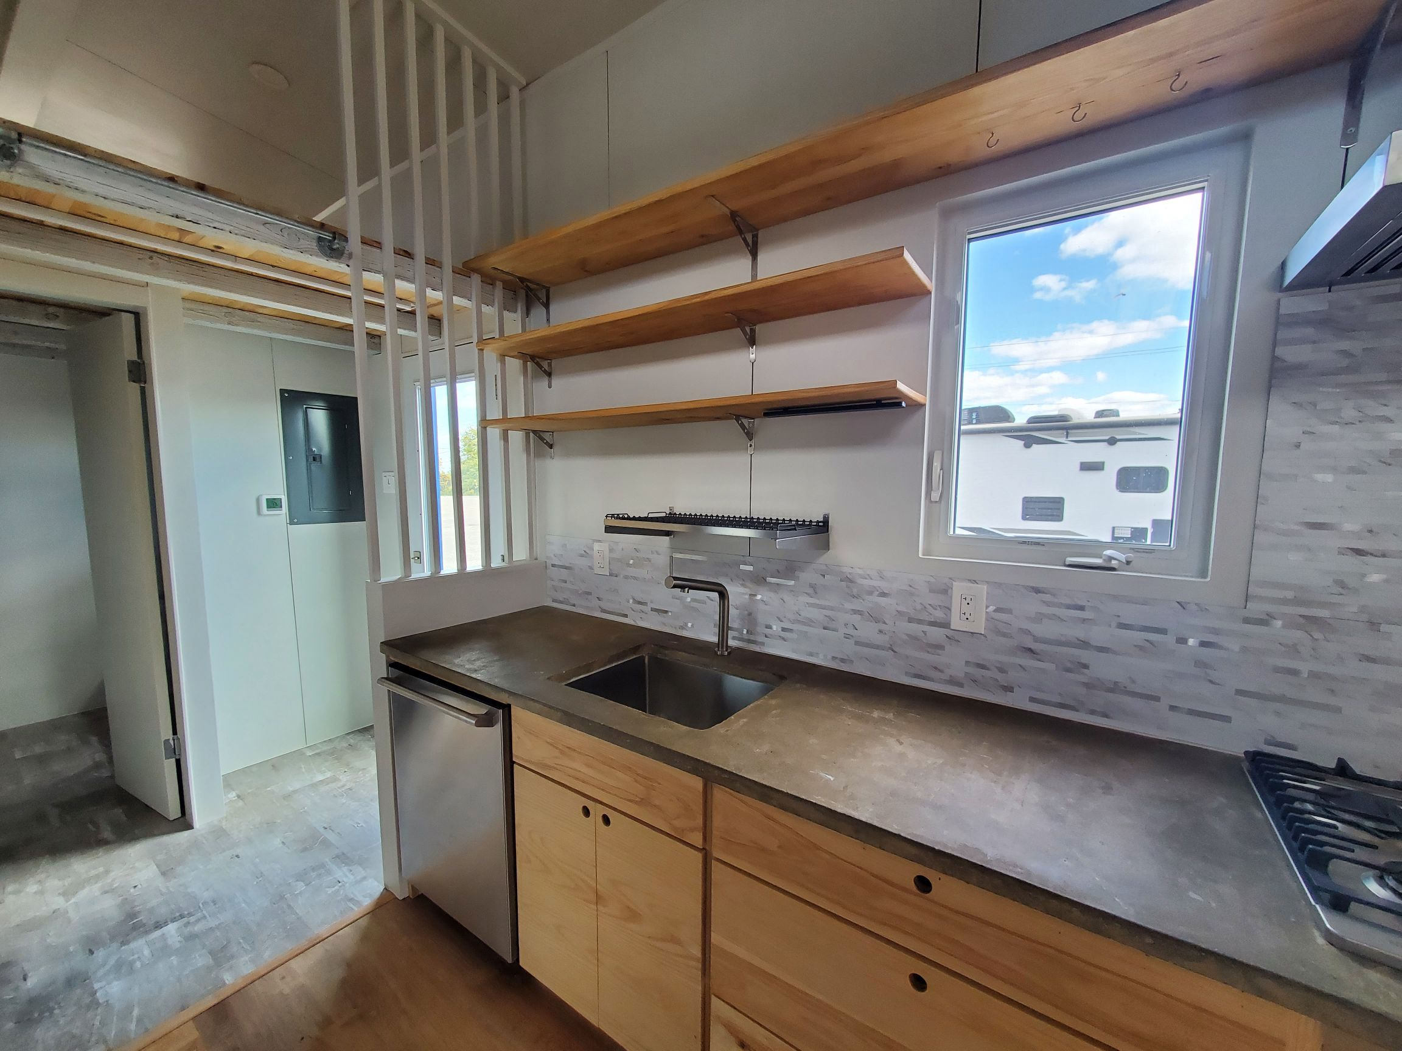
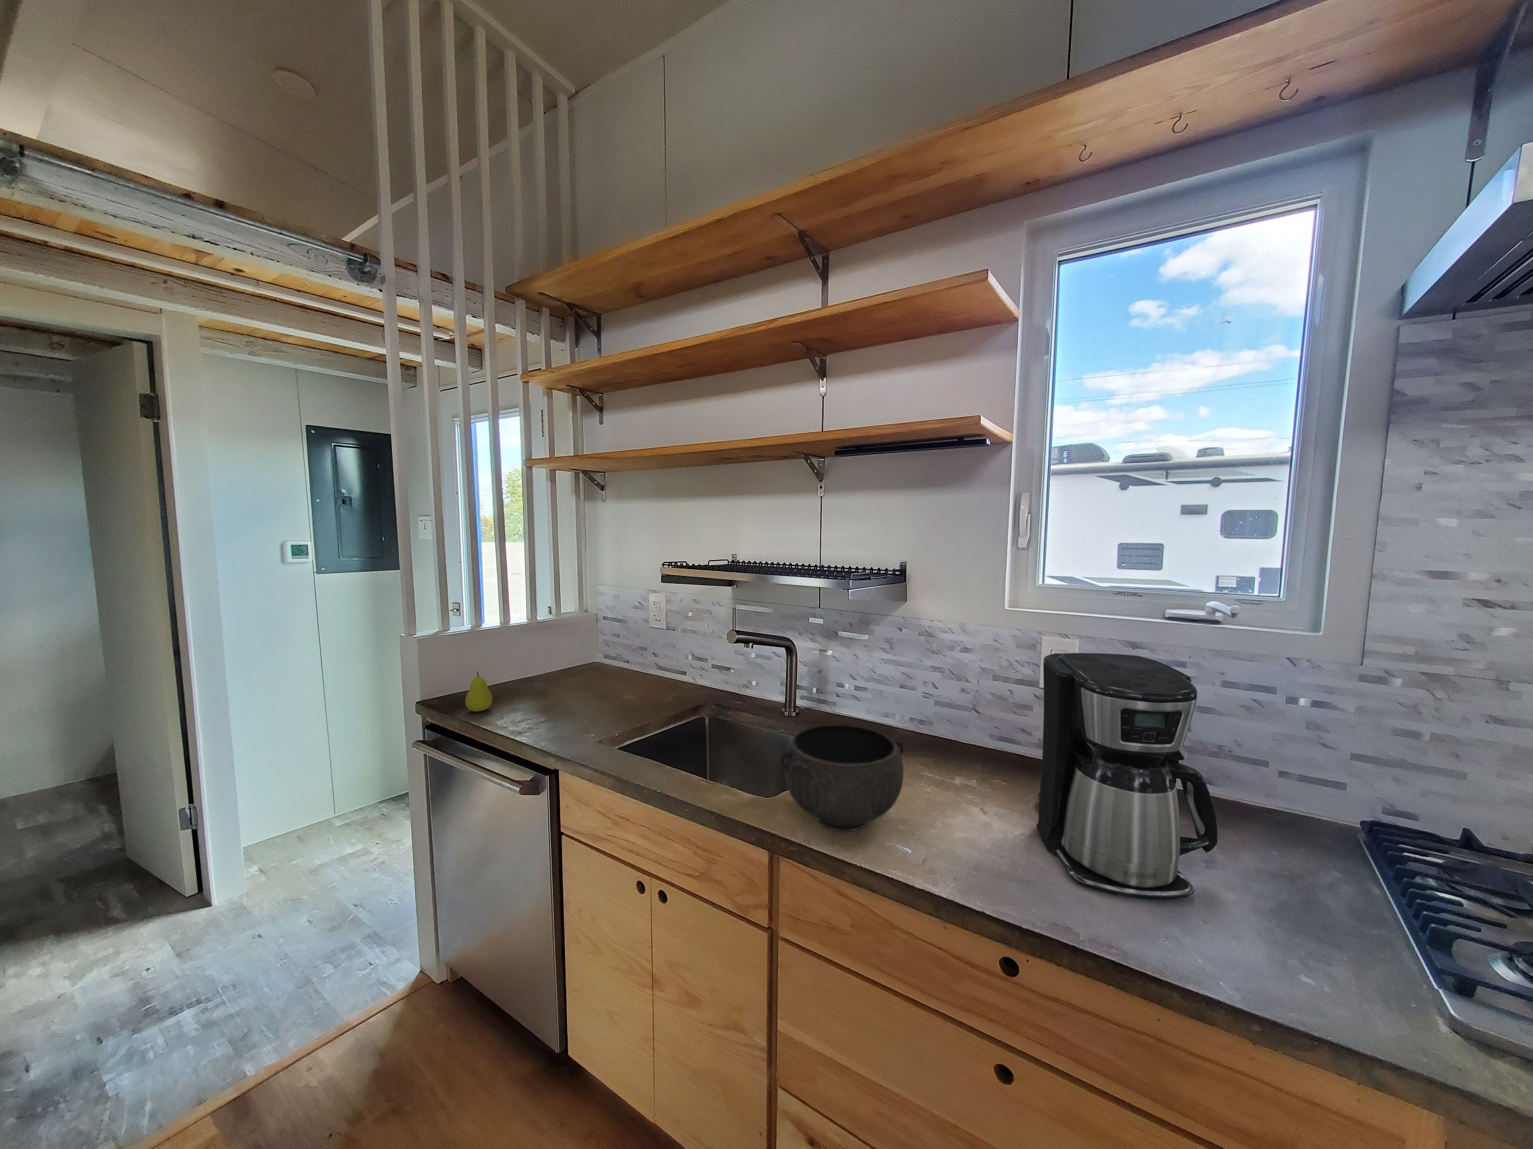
+ coffee maker (1121, 754)
+ bowl (843, 780)
+ fruit (478, 690)
